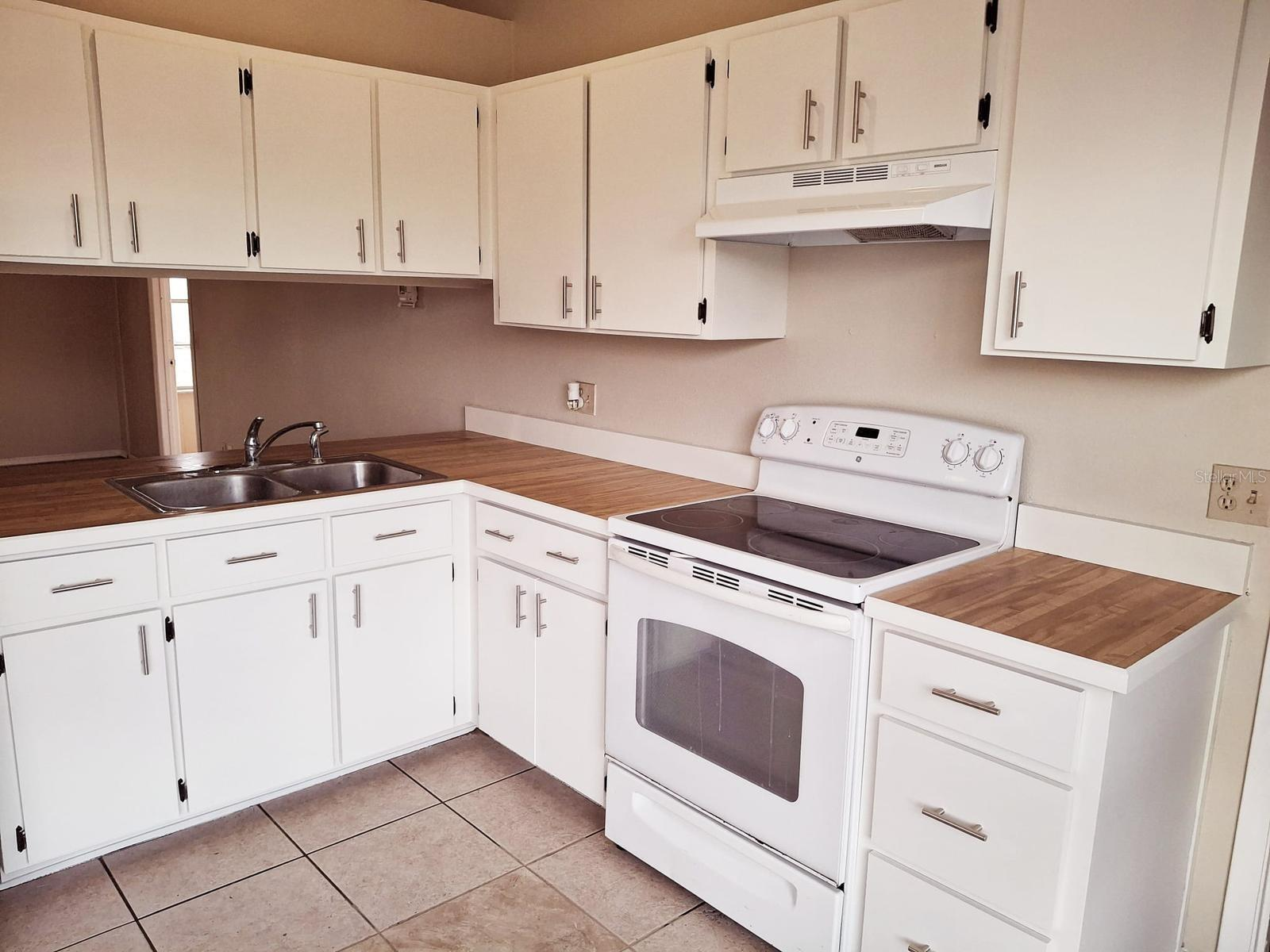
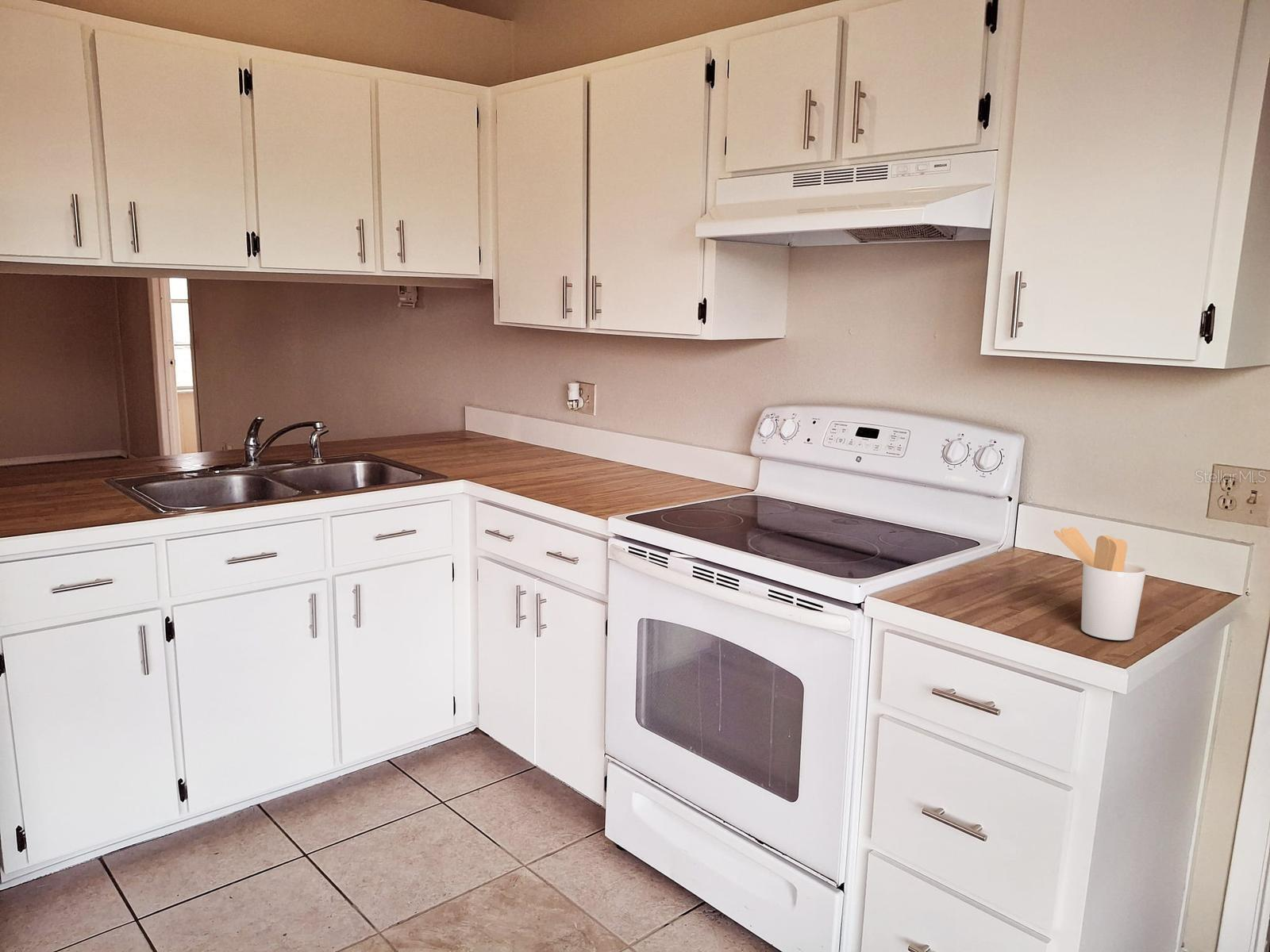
+ utensil holder (1096, 580)
